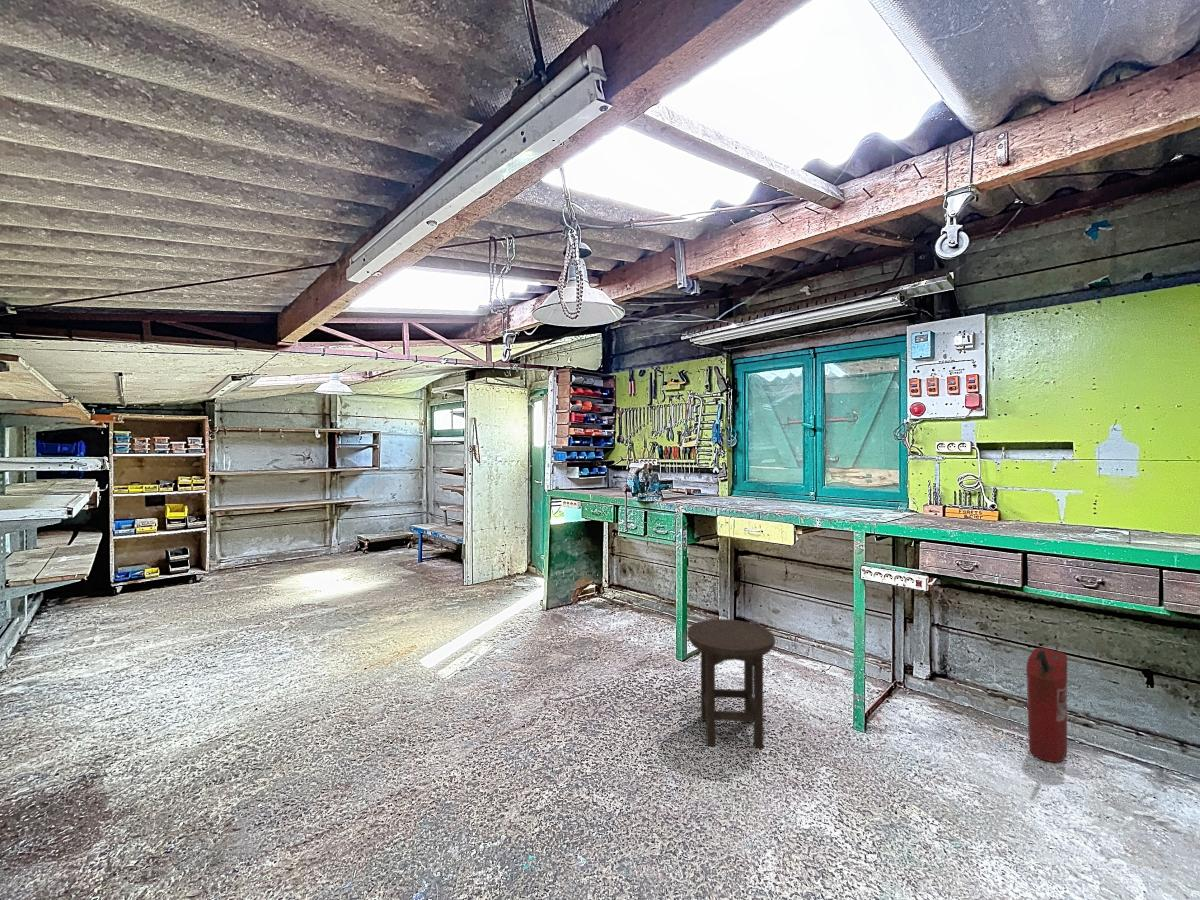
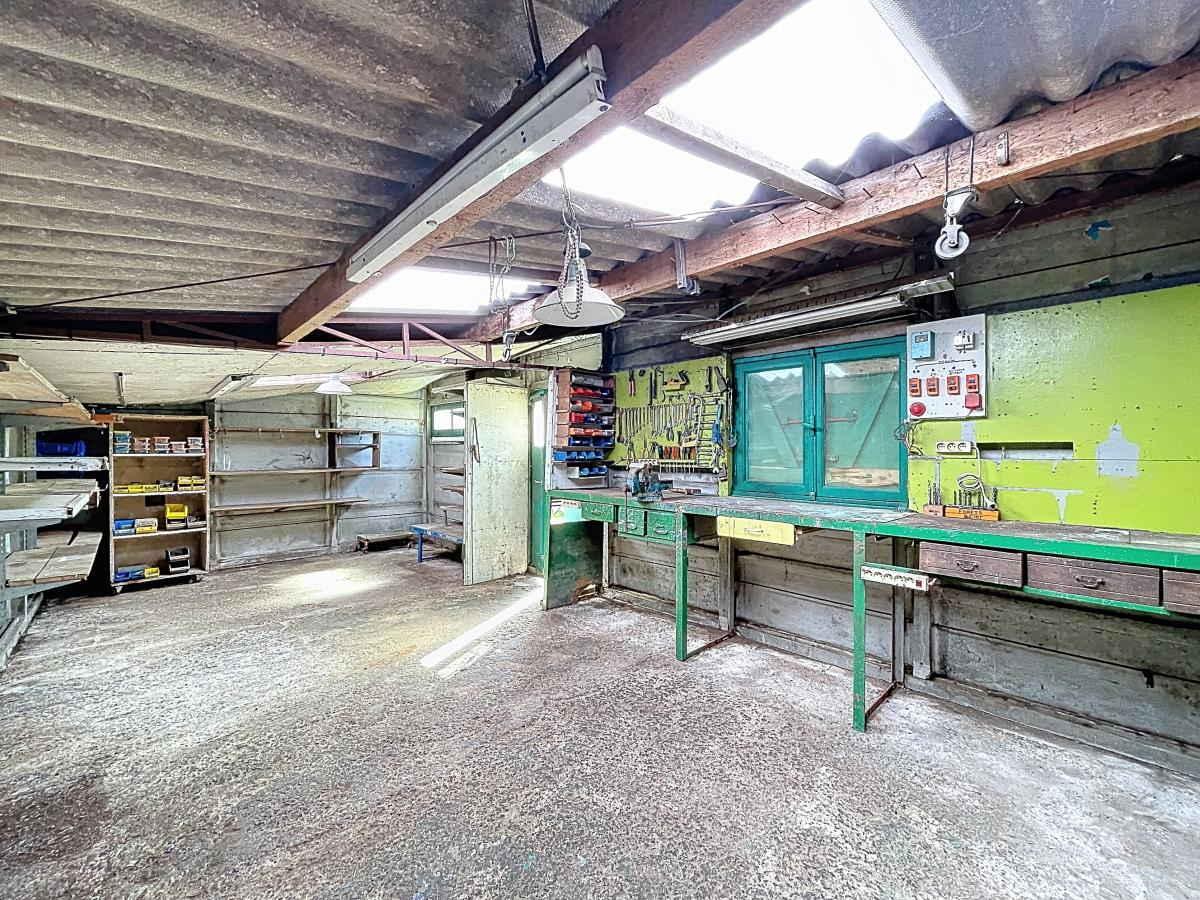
- stool (730, 689)
- fire extinguisher (1048, 696)
